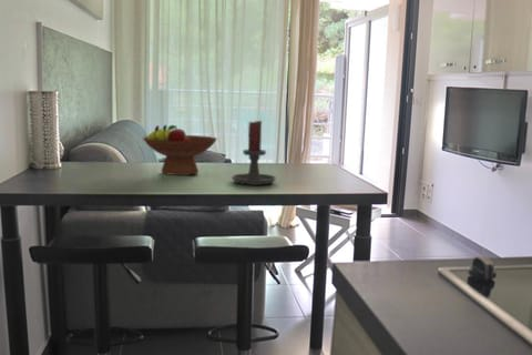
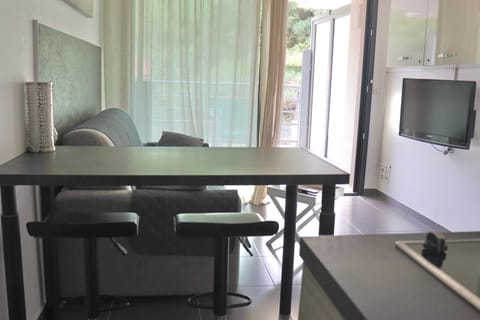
- fruit bowl (180, 149)
- candle holder (254, 150)
